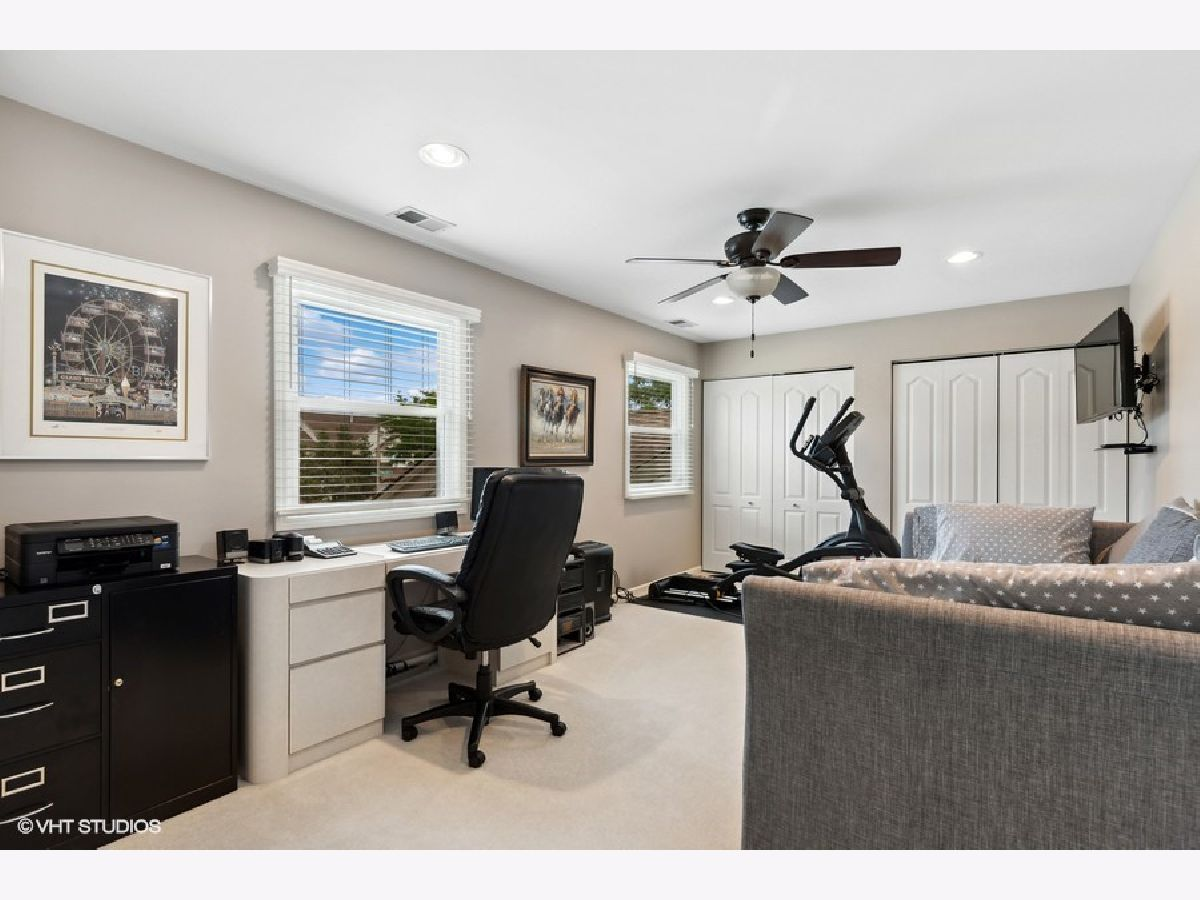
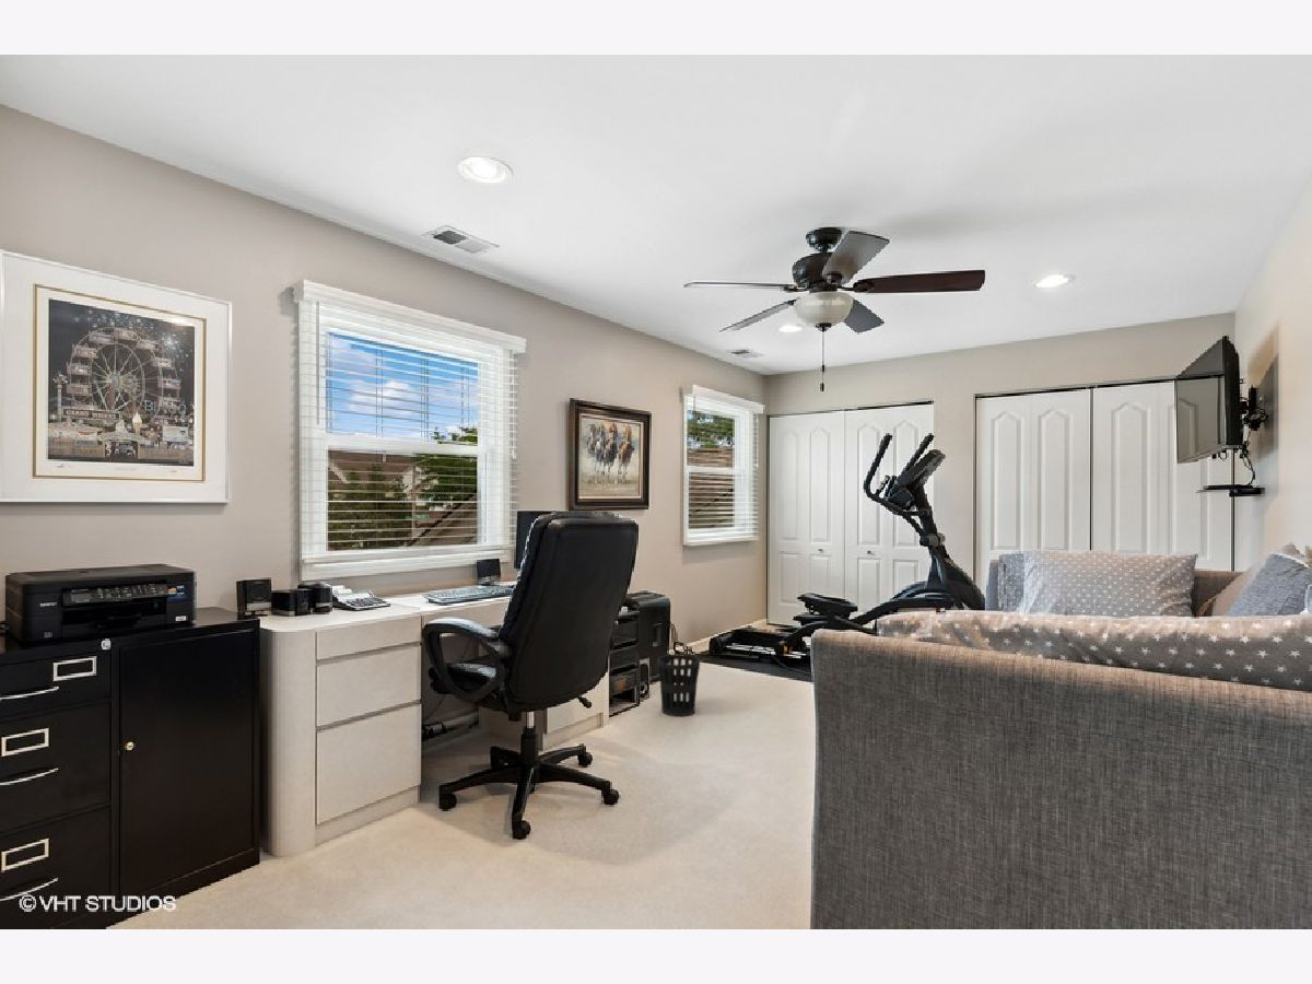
+ wastebasket (678, 684)
